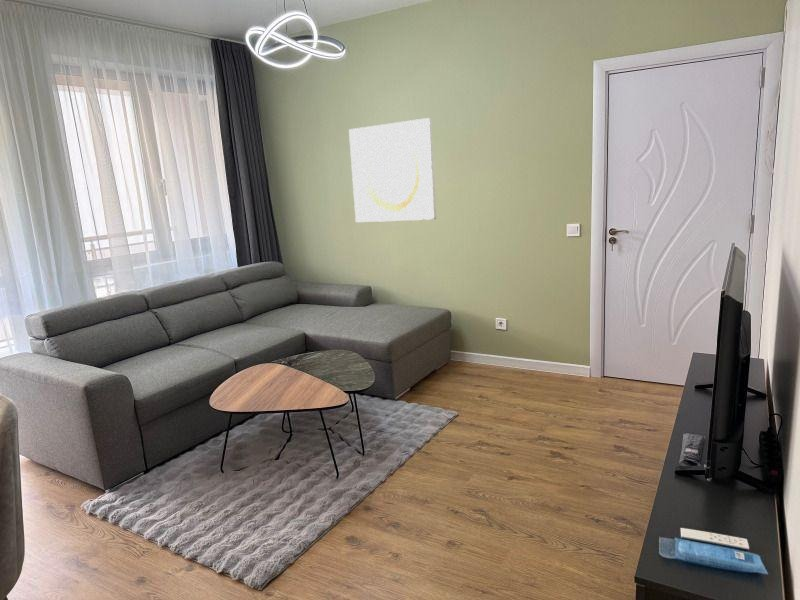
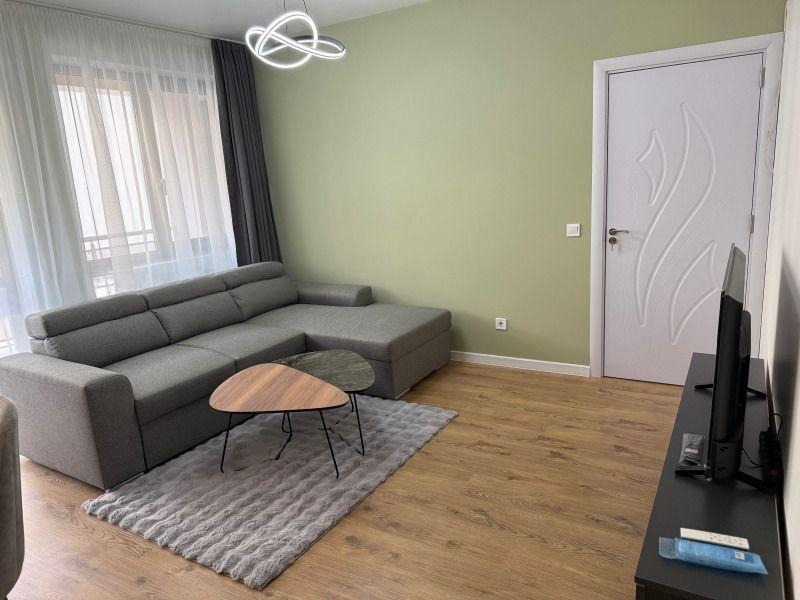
- wall art (391, 173)
